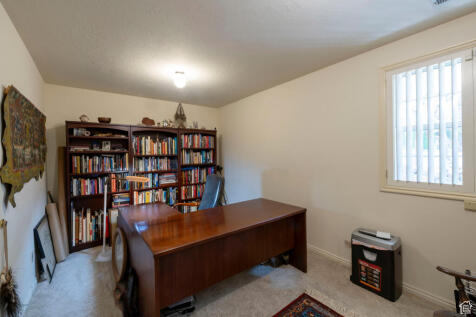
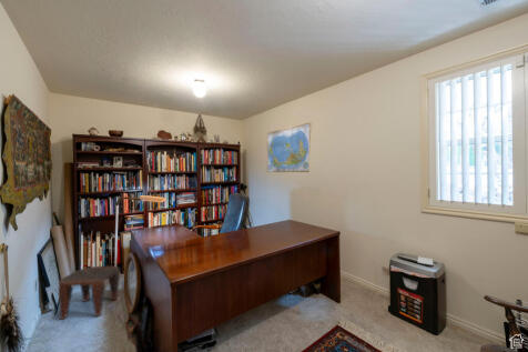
+ world map (286, 150)
+ stool (91, 290)
